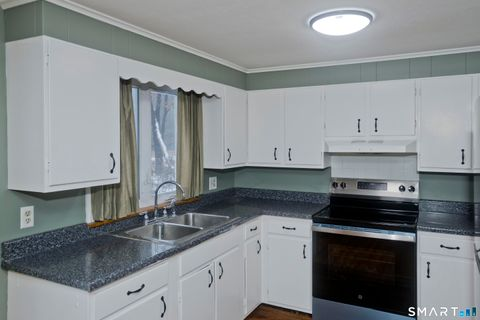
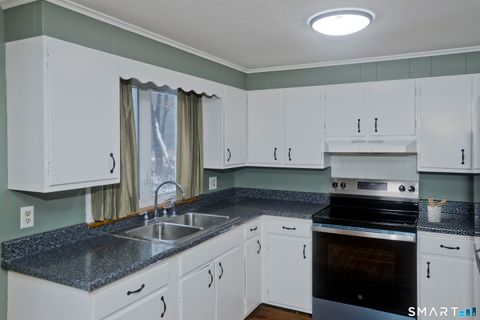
+ utensil holder (437, 210)
